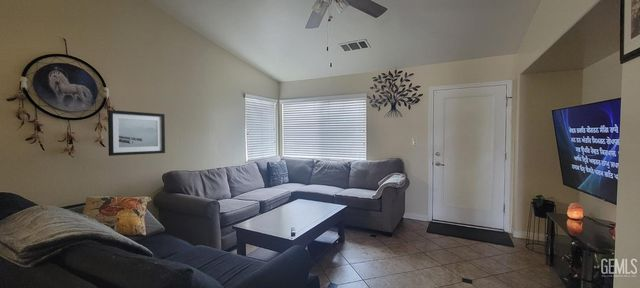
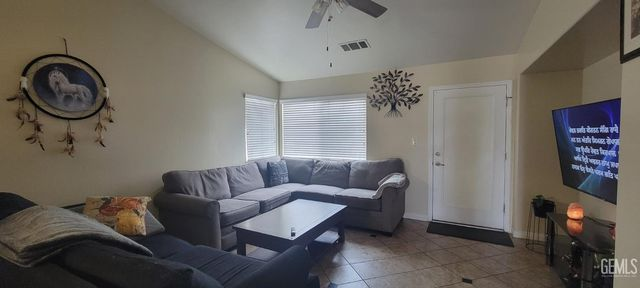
- wall art (138, 133)
